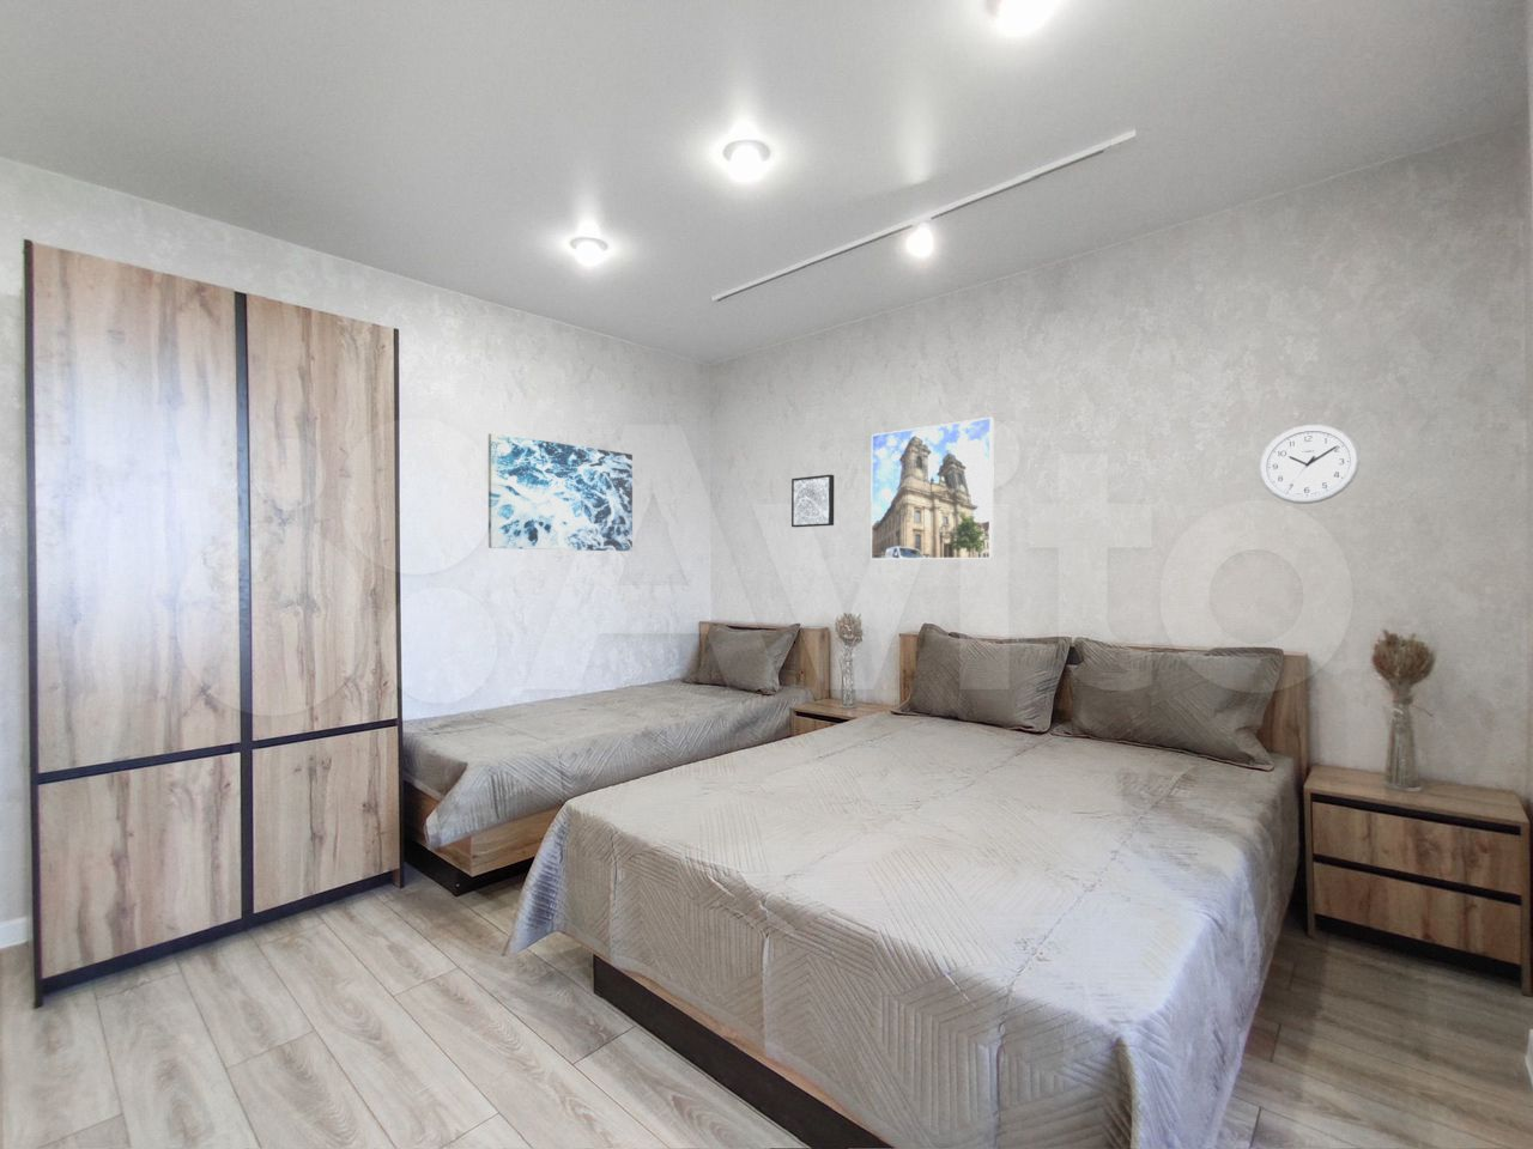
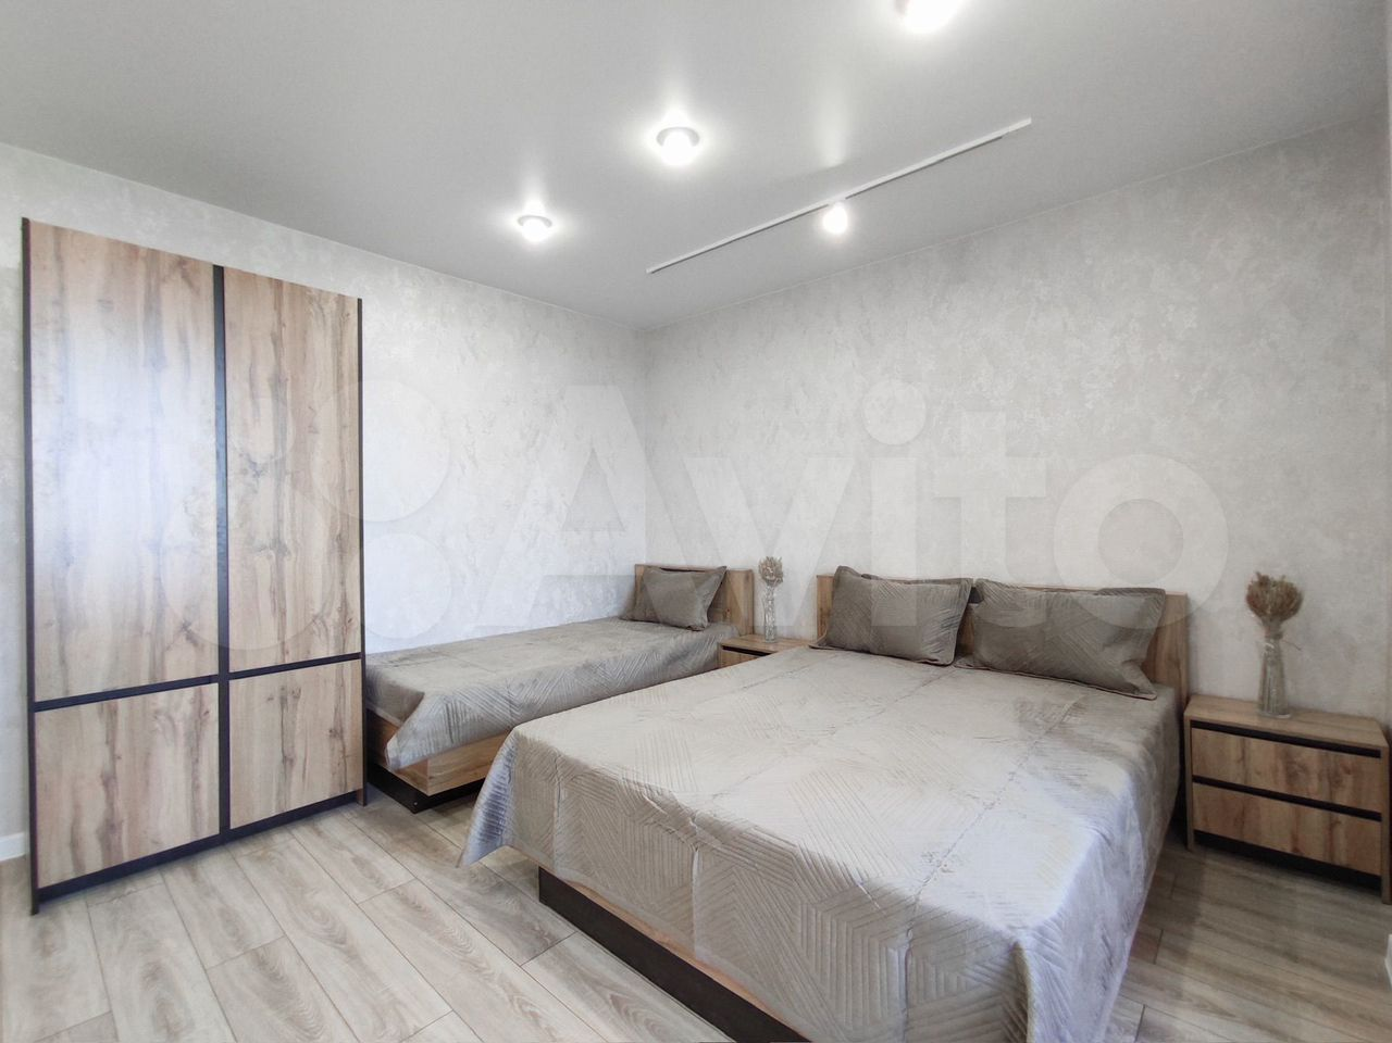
- wall clock (1306, 463)
- wall art (812, 502)
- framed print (928, 492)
- wall art (565, 497)
